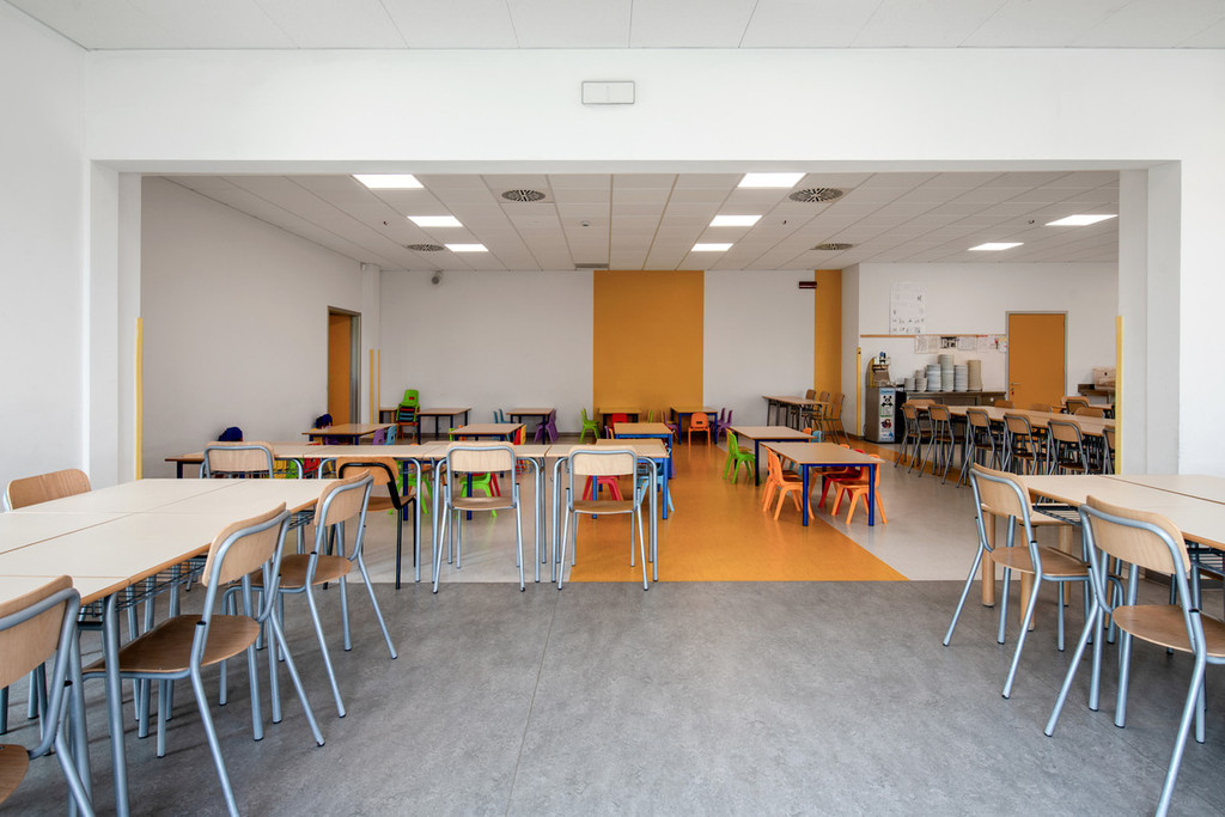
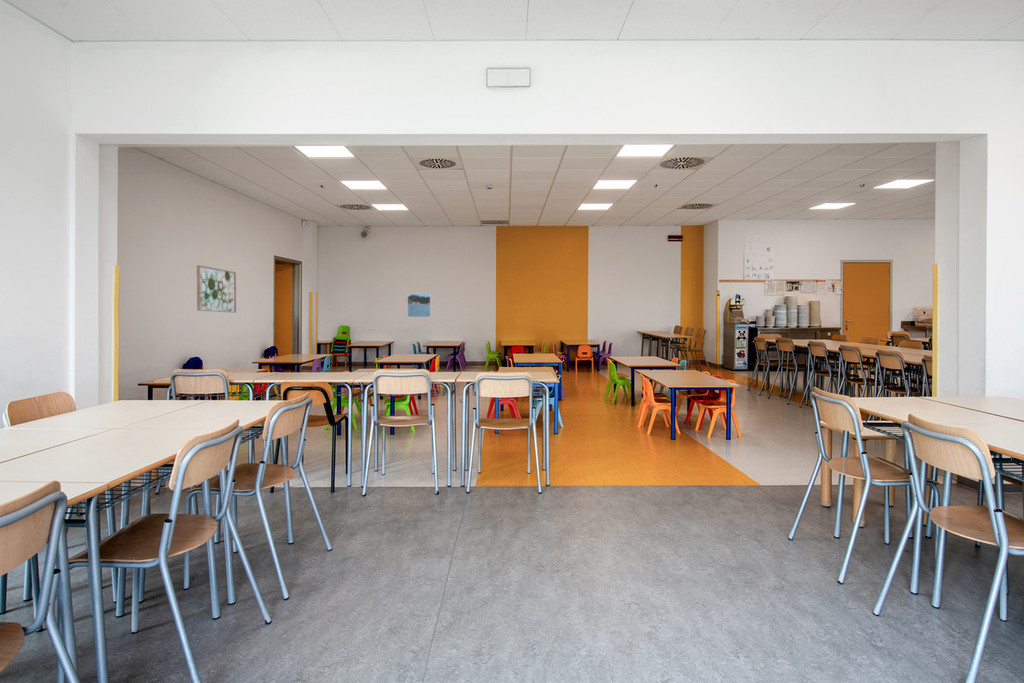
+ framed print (419, 305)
+ wall art (218, 290)
